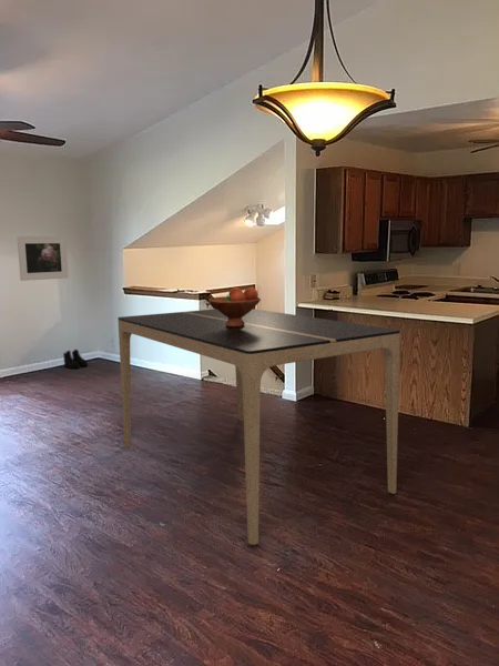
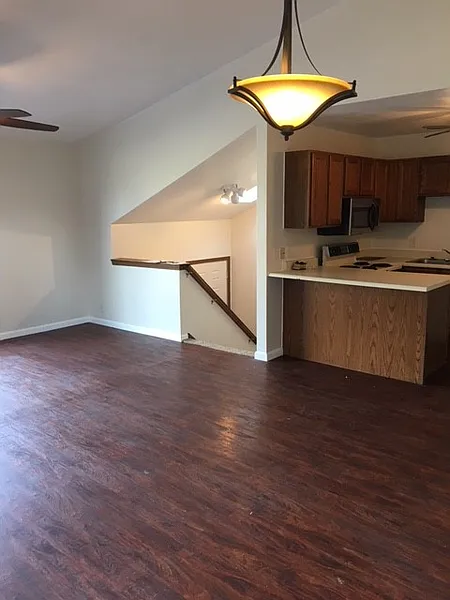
- fruit bowl (234, 306)
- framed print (43, 258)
- boots (74, 357)
- dining table (244, 396)
